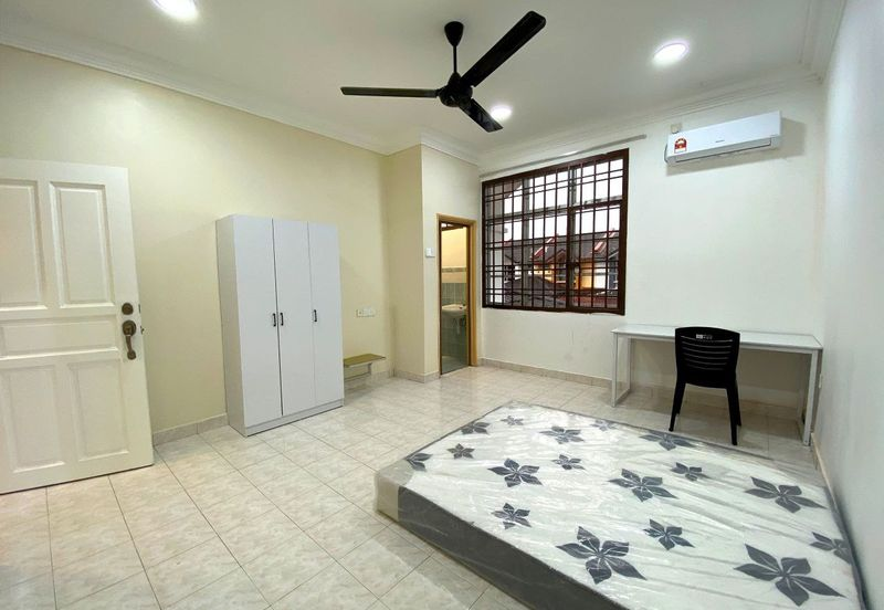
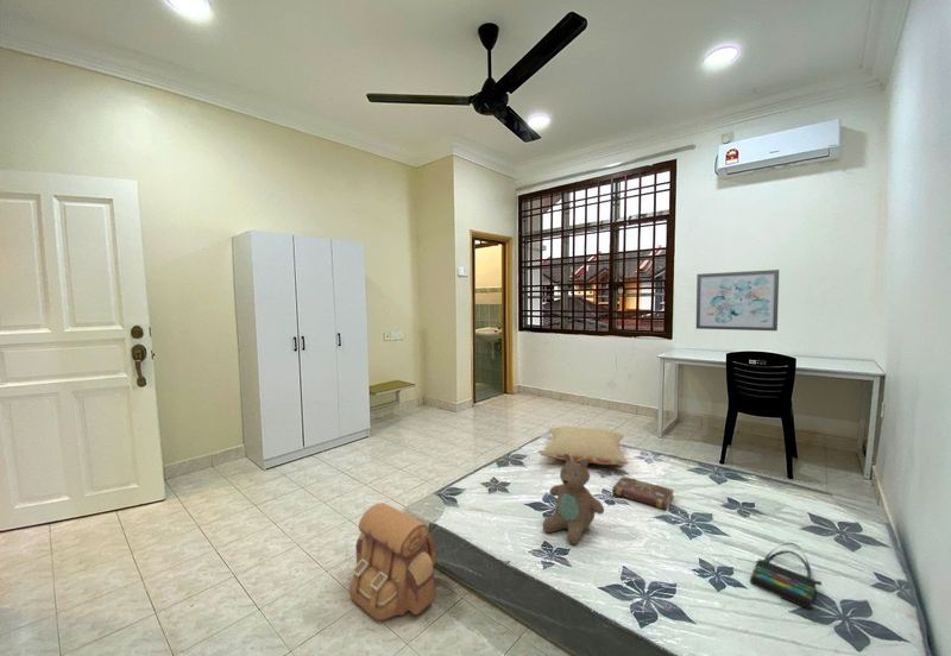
+ wall art (735, 301)
+ pillow (584, 443)
+ backpack (392, 553)
+ book (642, 492)
+ teddy bear (569, 494)
+ tote bag (787, 569)
